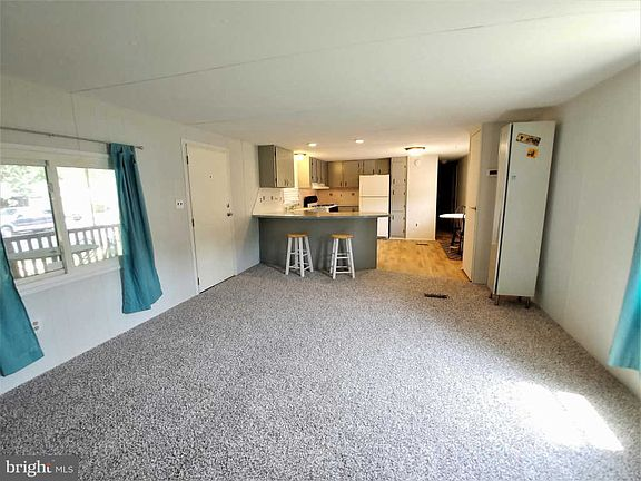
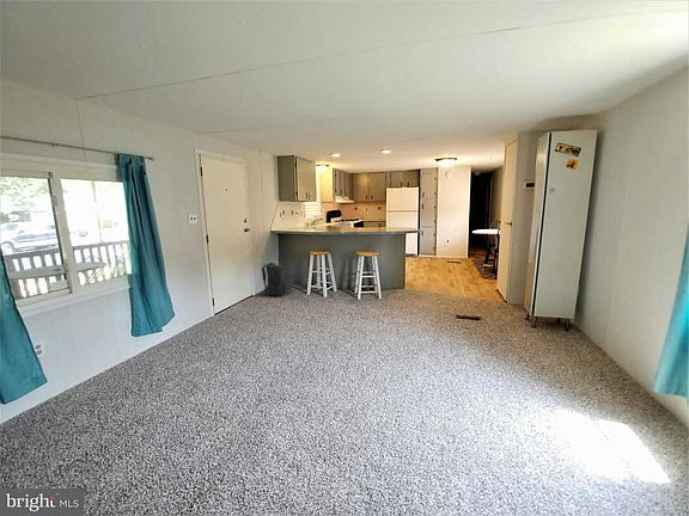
+ backpack (276, 278)
